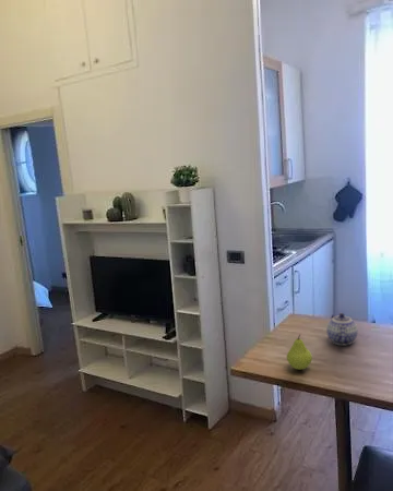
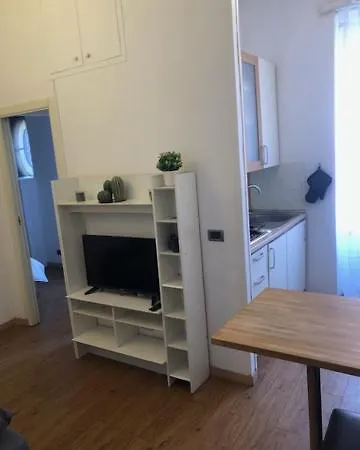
- fruit (298, 350)
- teapot (342, 327)
